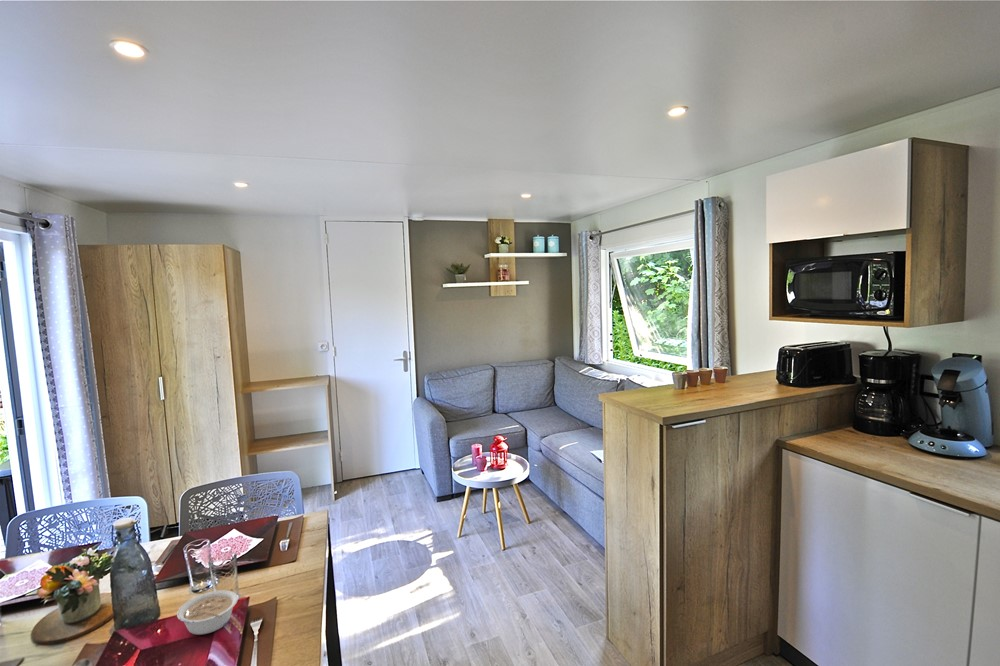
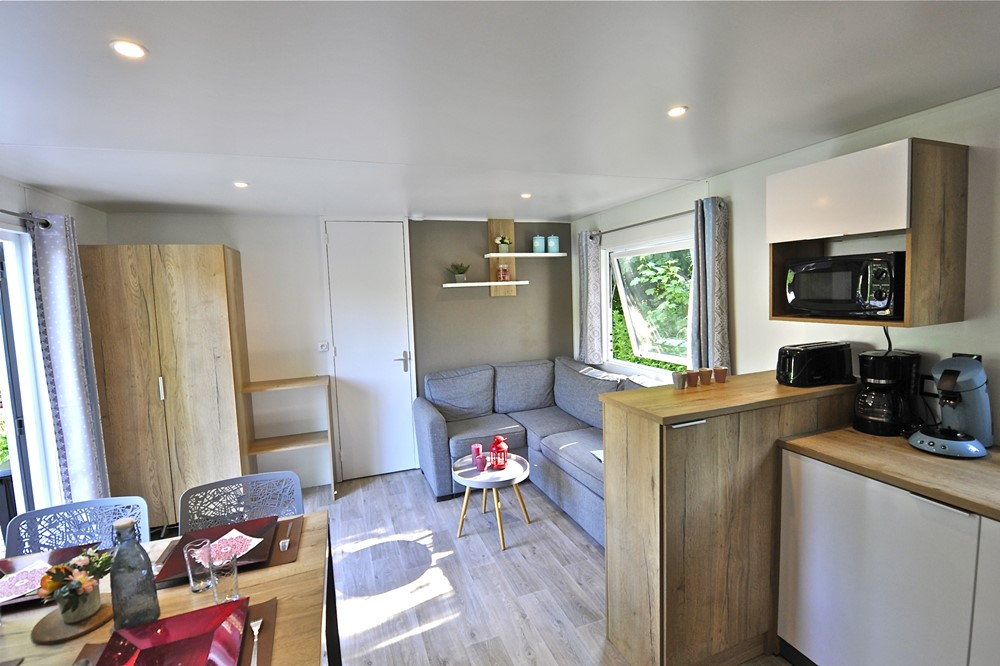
- legume (210, 612)
